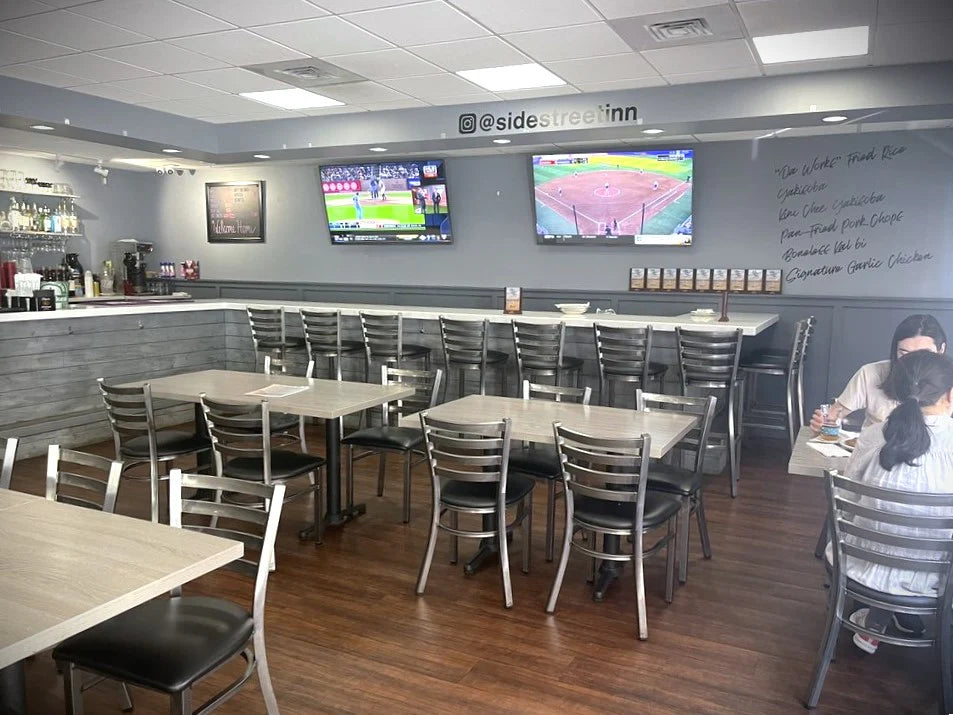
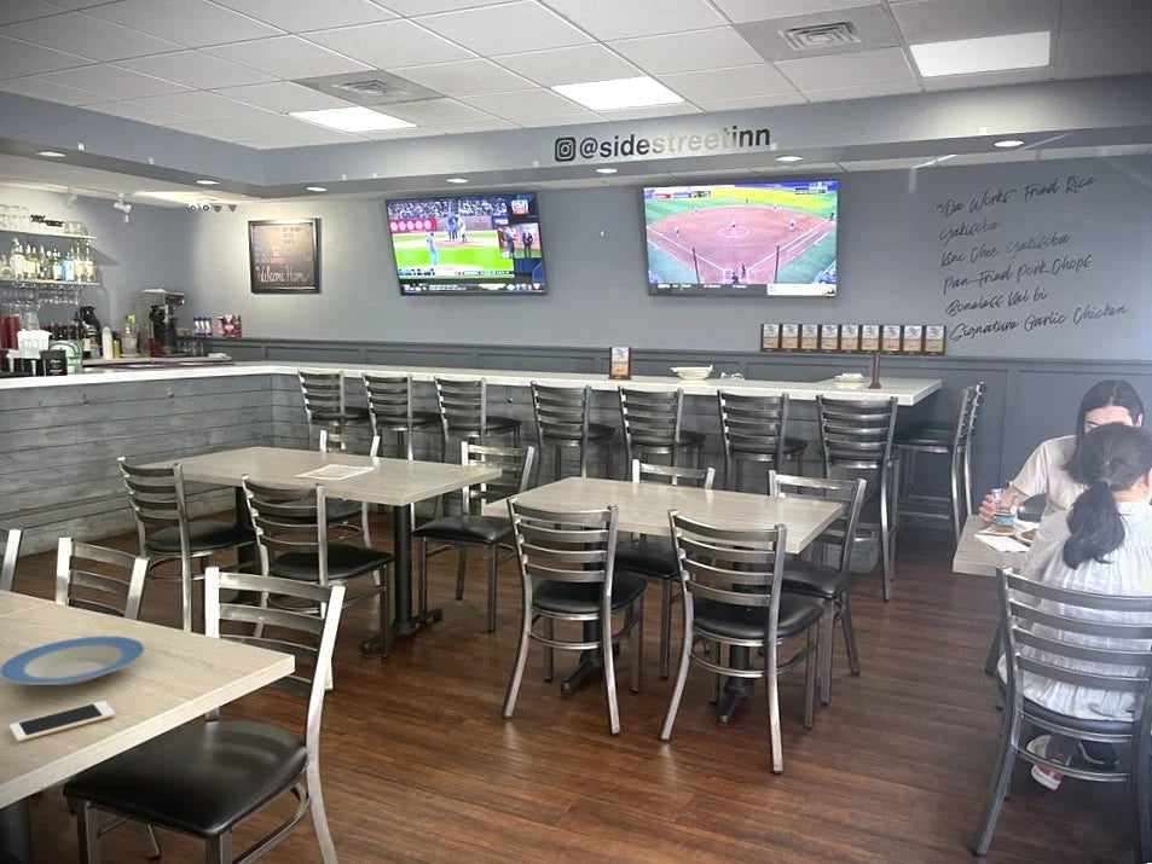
+ cell phone (63, 720)
+ plate (74, 666)
